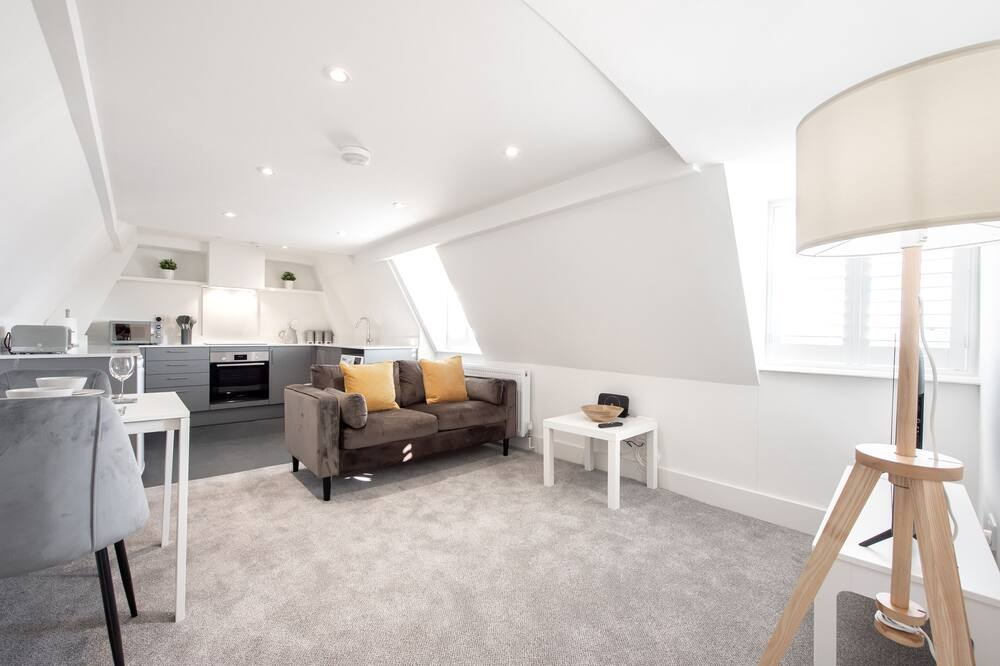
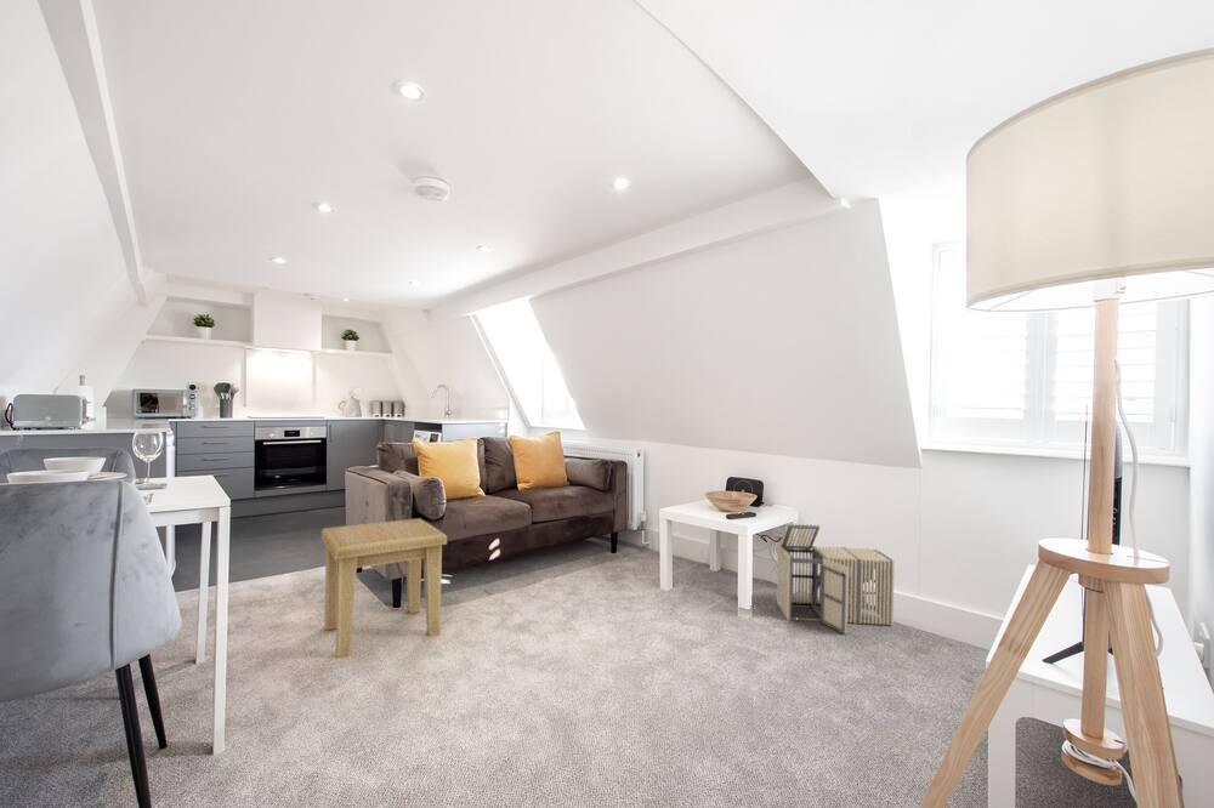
+ storage bin (833, 568)
+ side table (379, 564)
